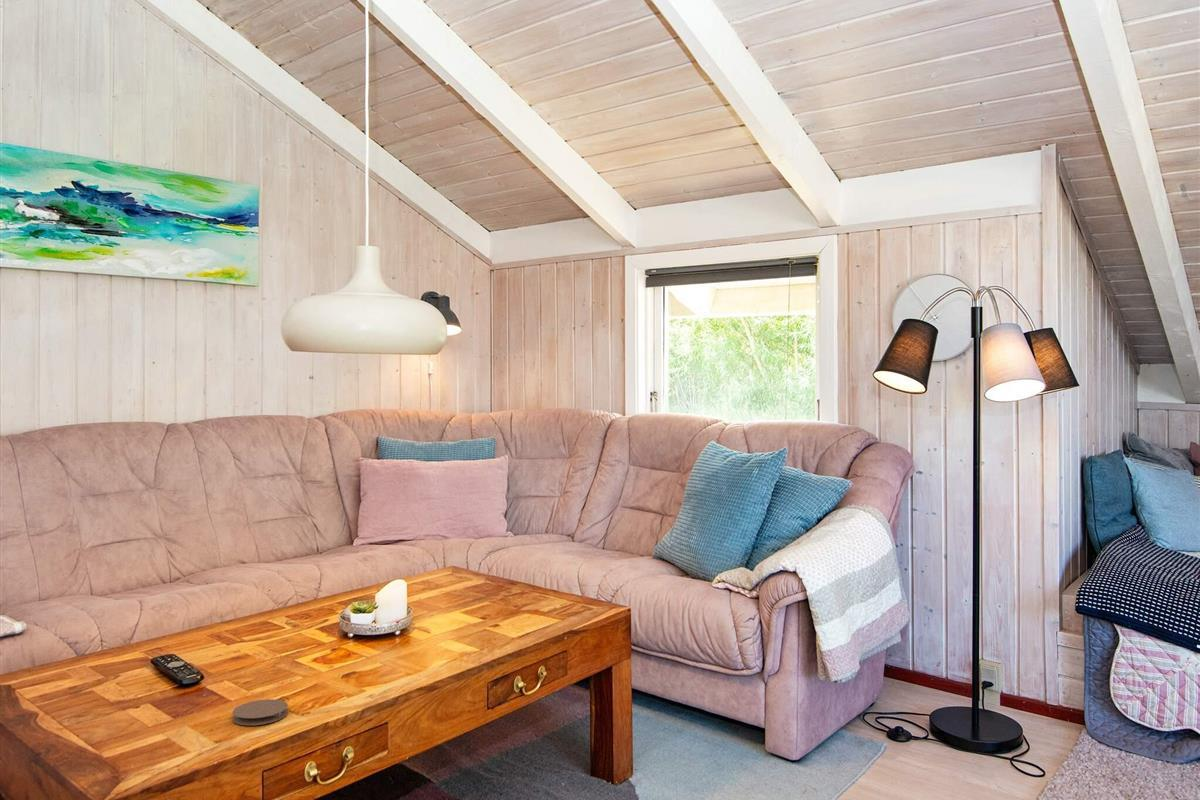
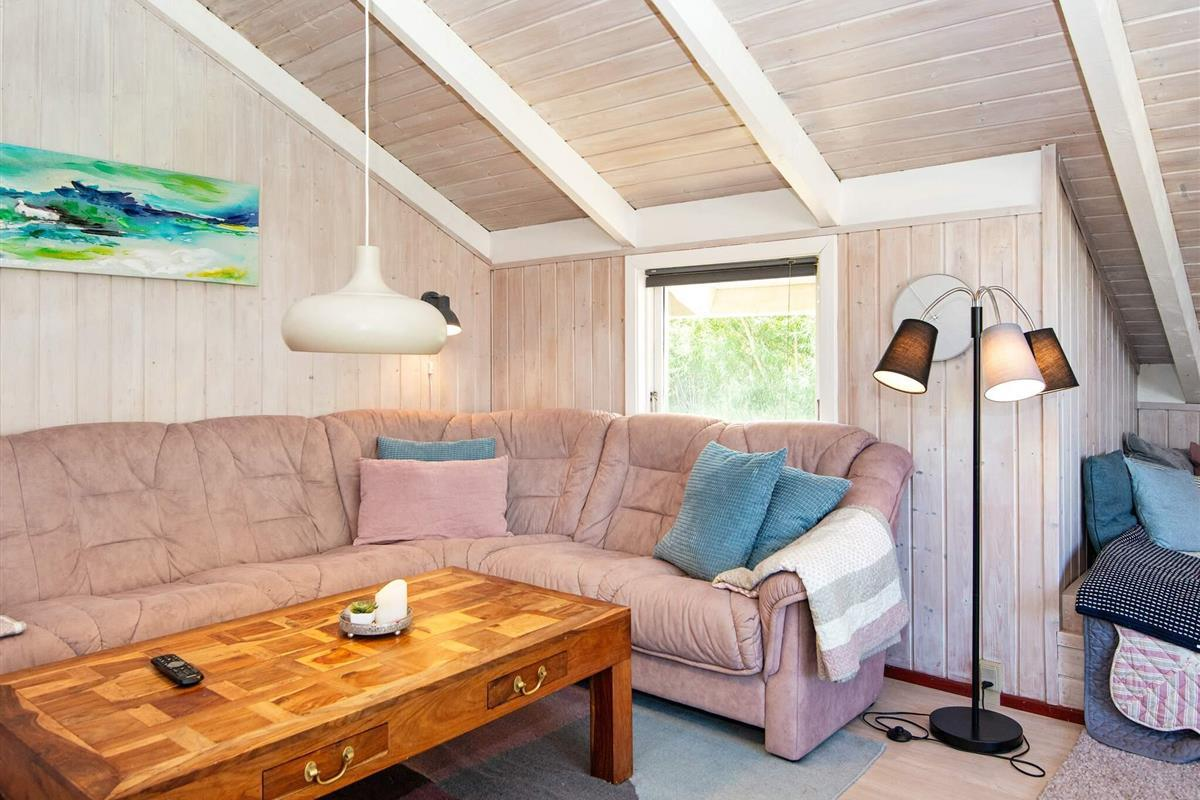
- coaster (260, 711)
